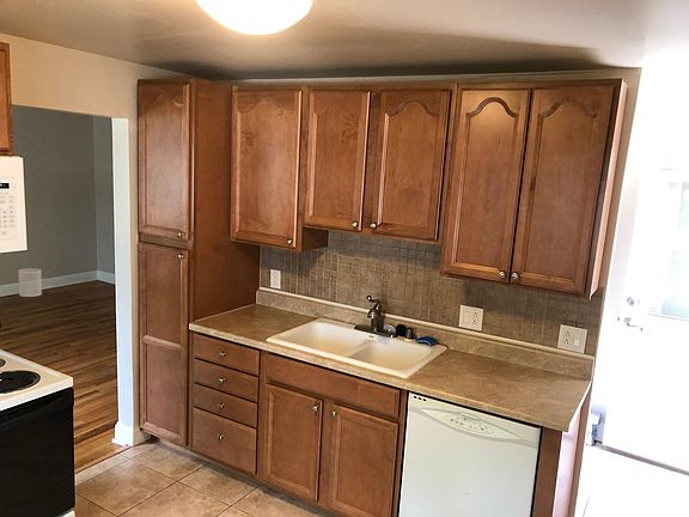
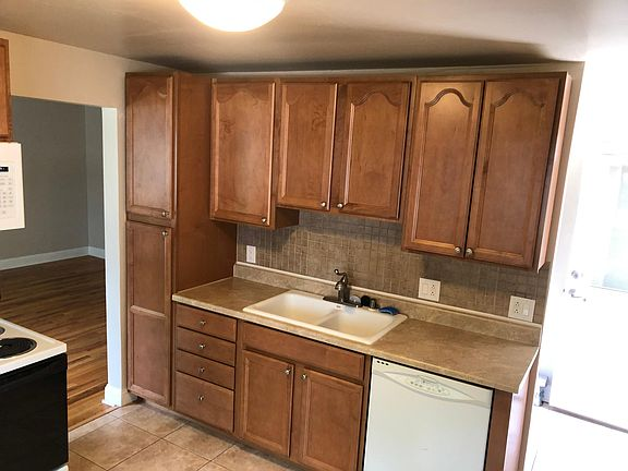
- wastebasket (30, 281)
